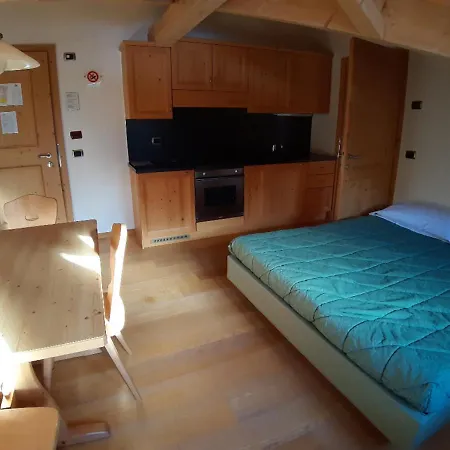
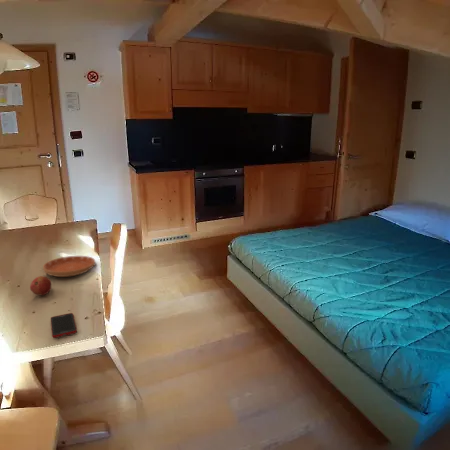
+ cell phone (63, 324)
+ saucer (70, 266)
+ fruit (41, 285)
